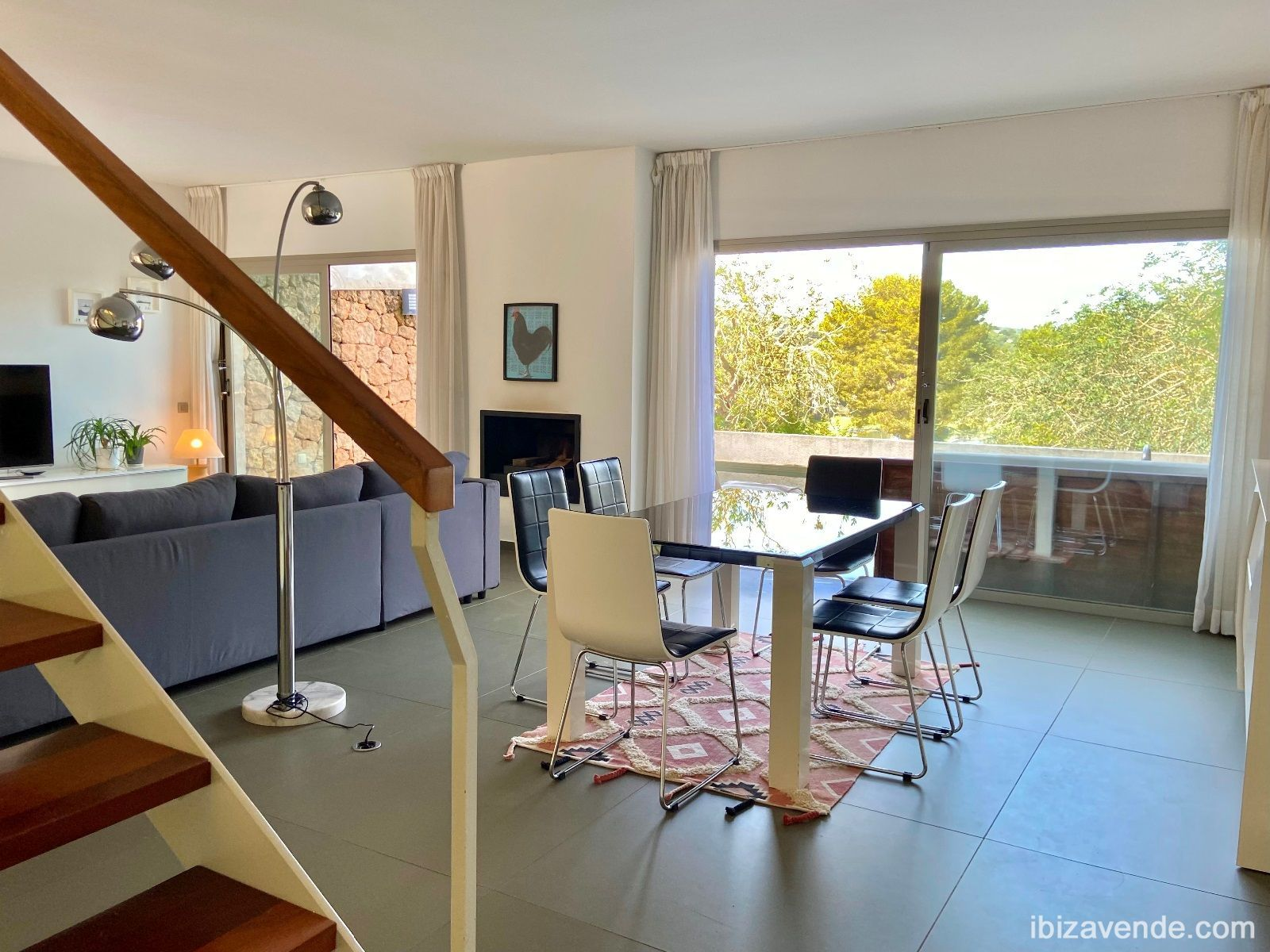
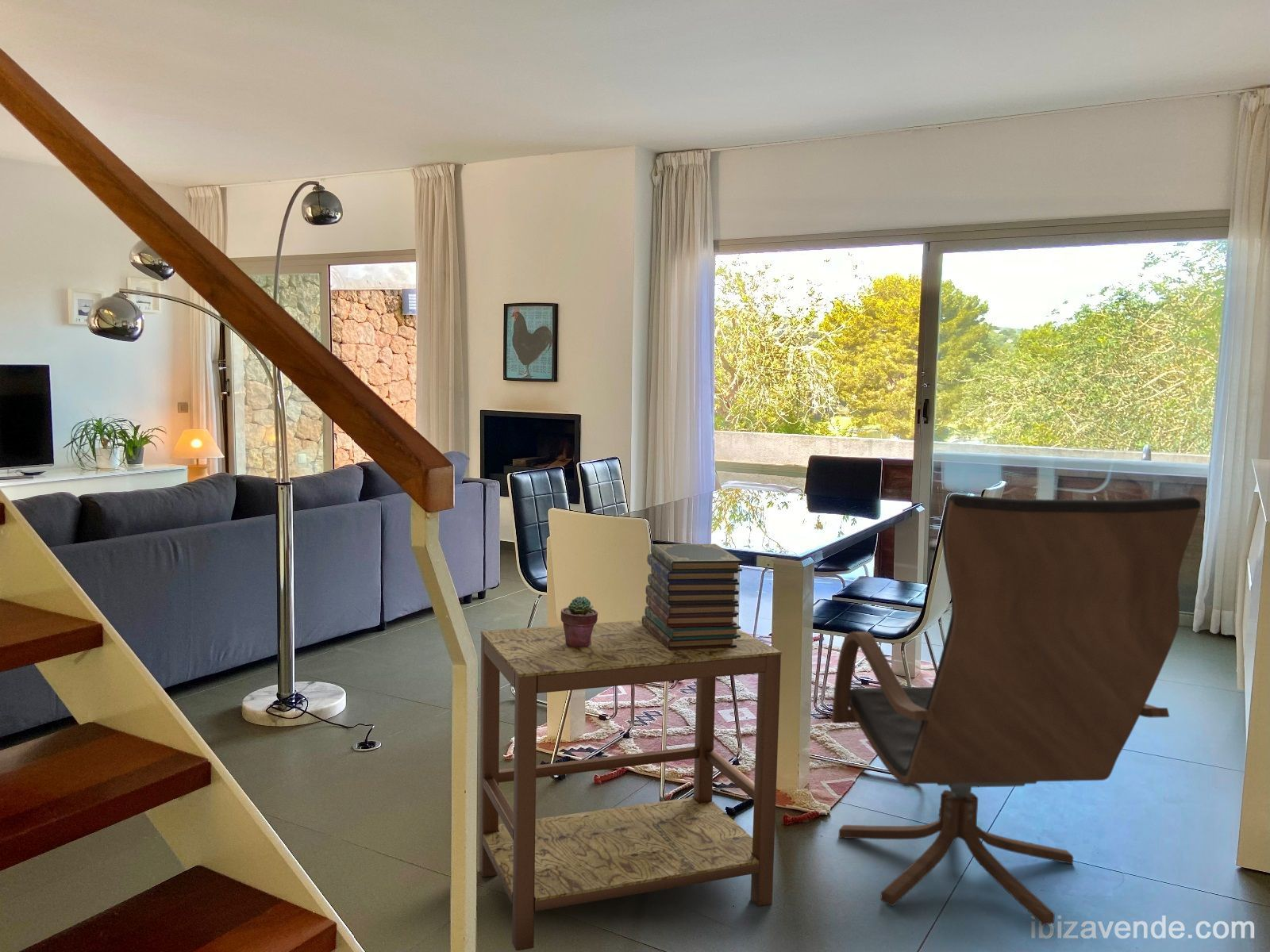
+ side table (624, 765)
+ lounge chair (988, 685)
+ book stack (692, 593)
+ potted succulent (579, 620)
